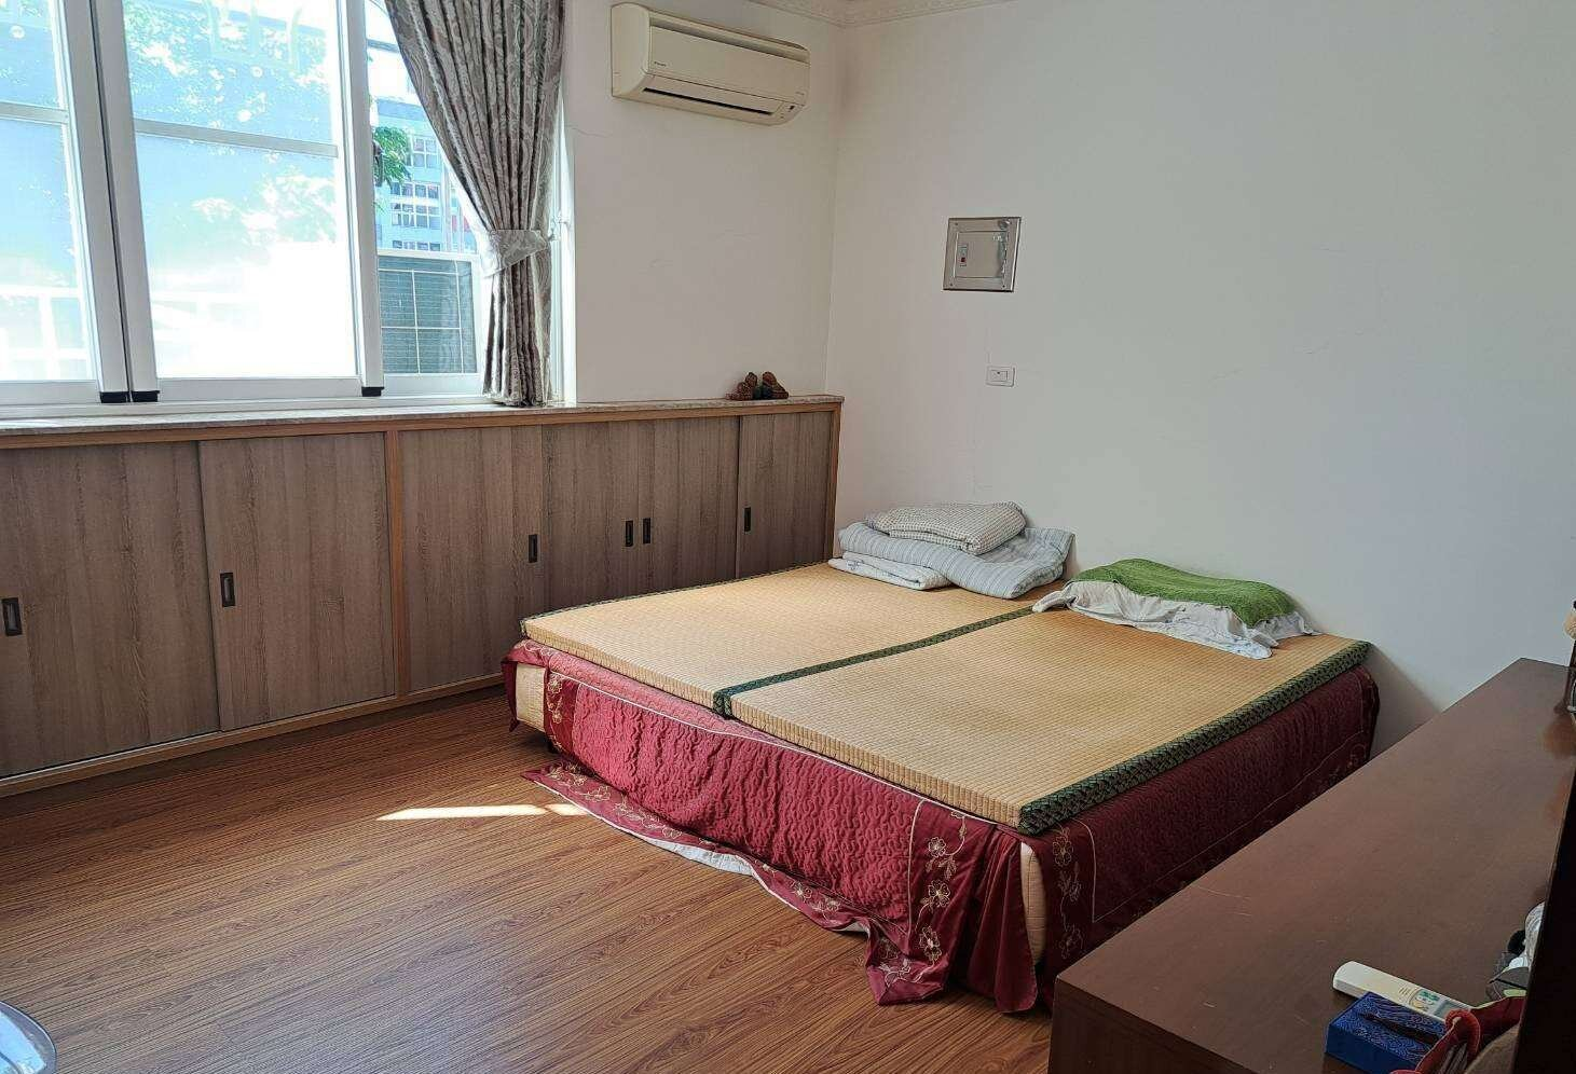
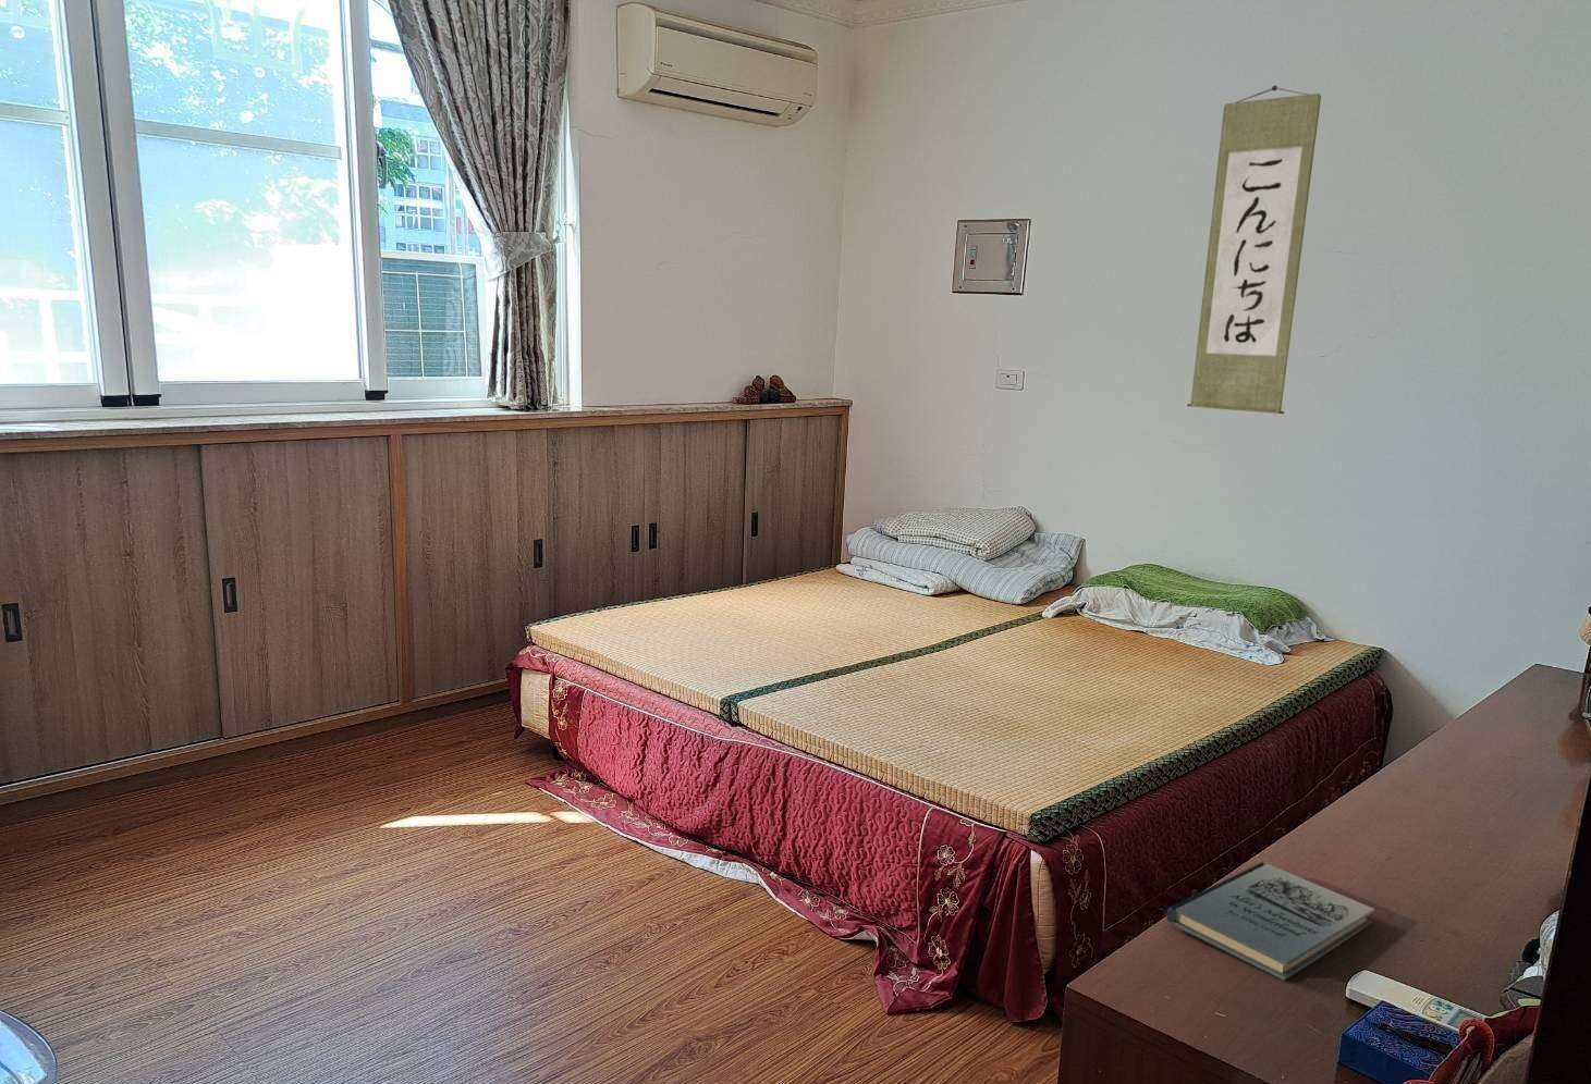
+ wall scroll (1252, 251)
+ book (1269, 915)
